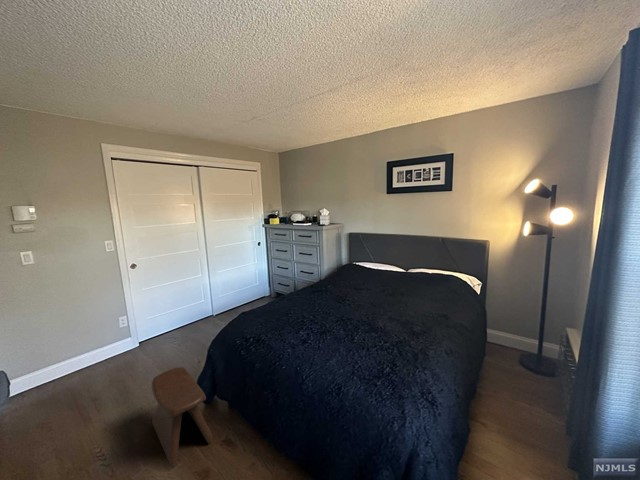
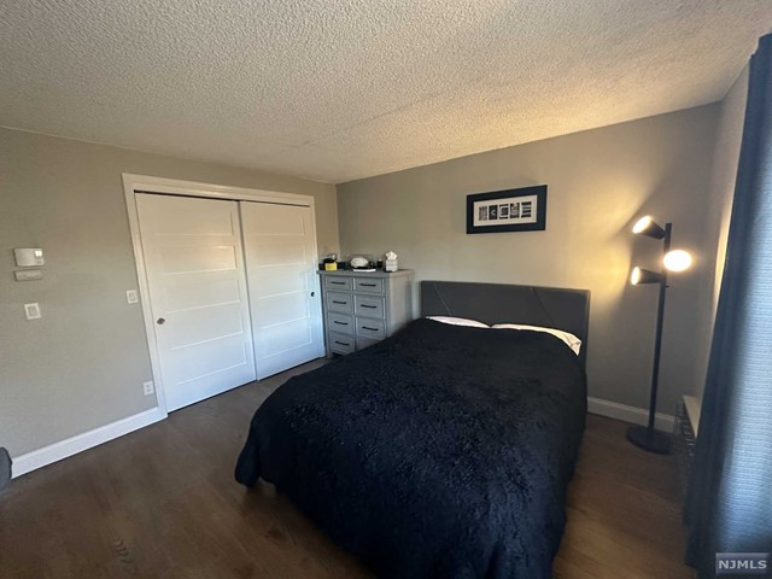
- stool (178, 409)
